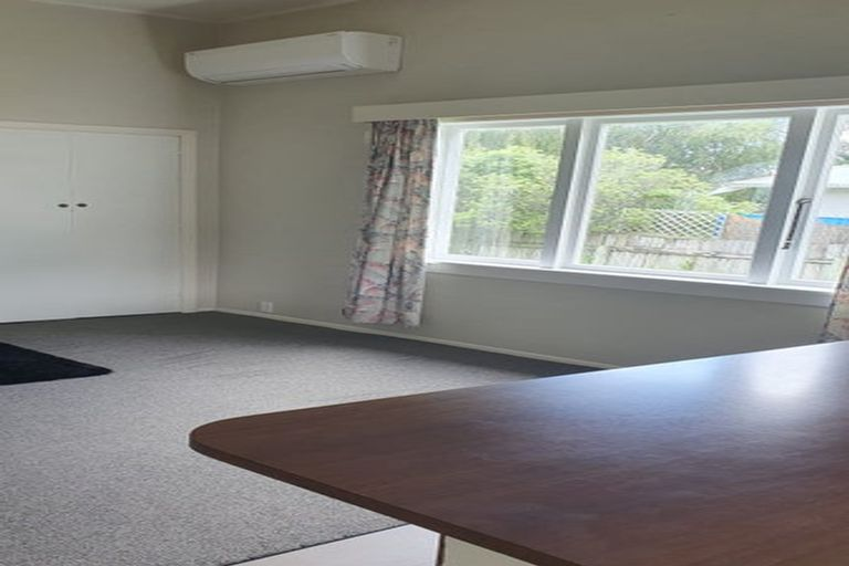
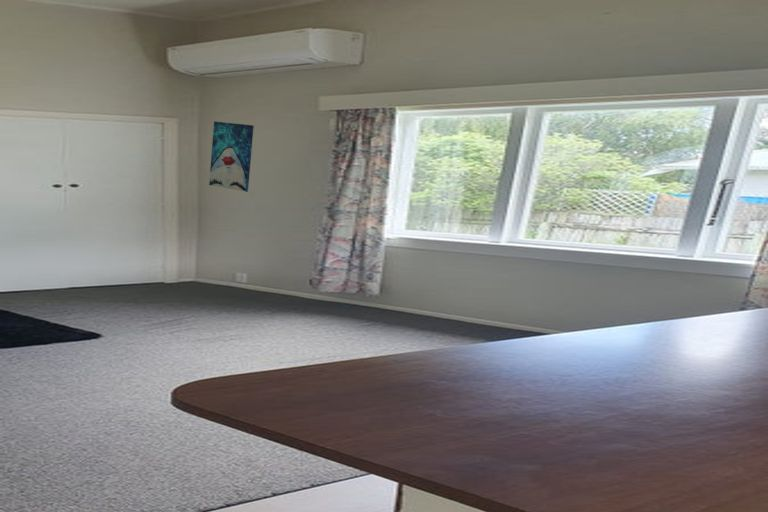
+ wall art (230, 156)
